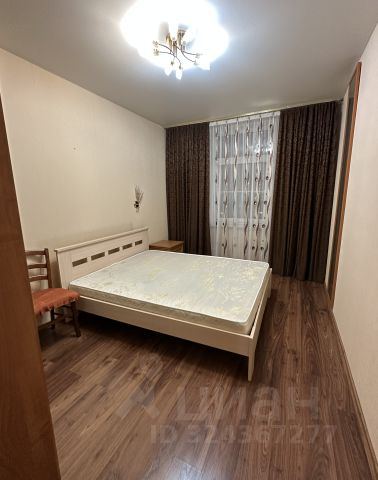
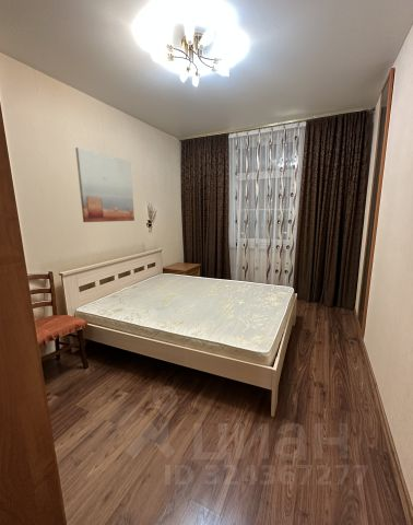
+ wall art (108, 189)
